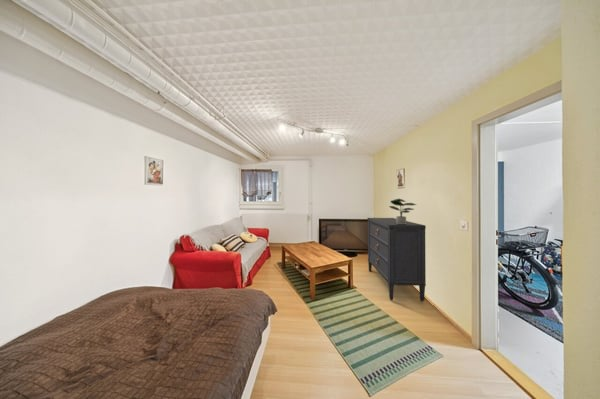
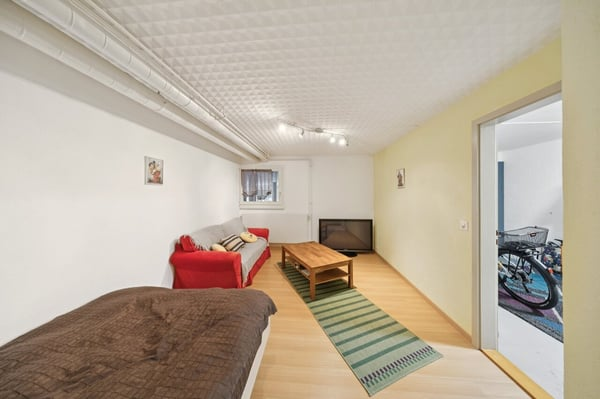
- potted plant (402, 211)
- dresser (391, 252)
